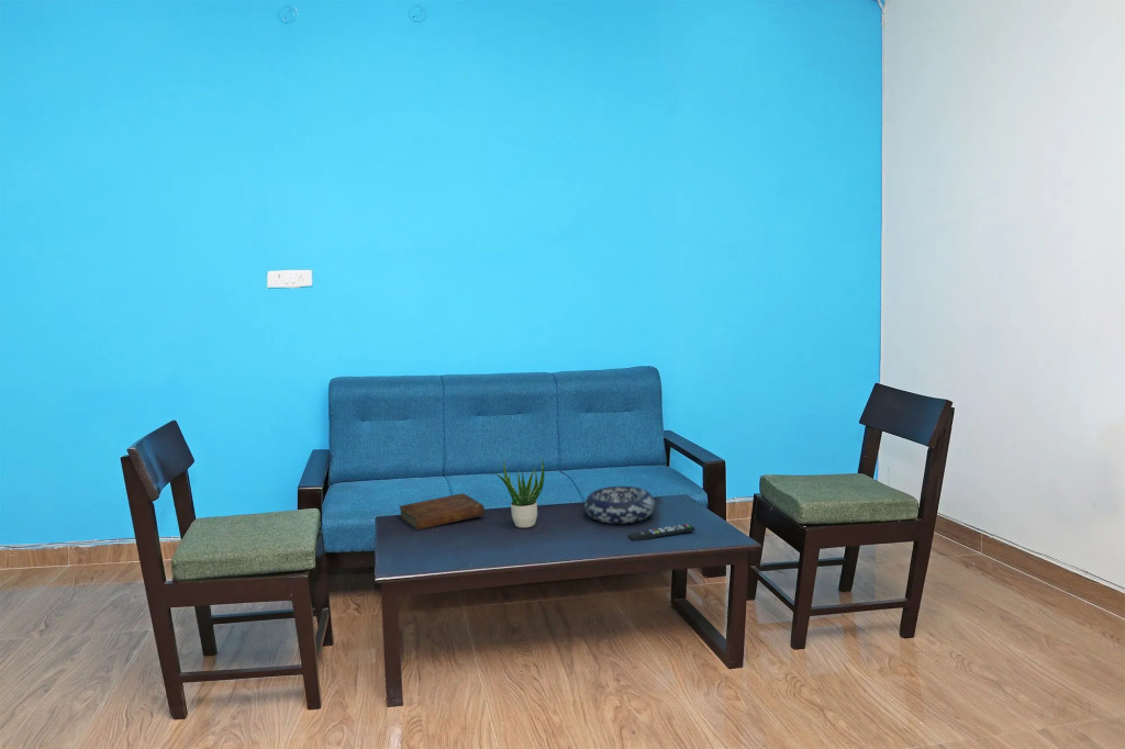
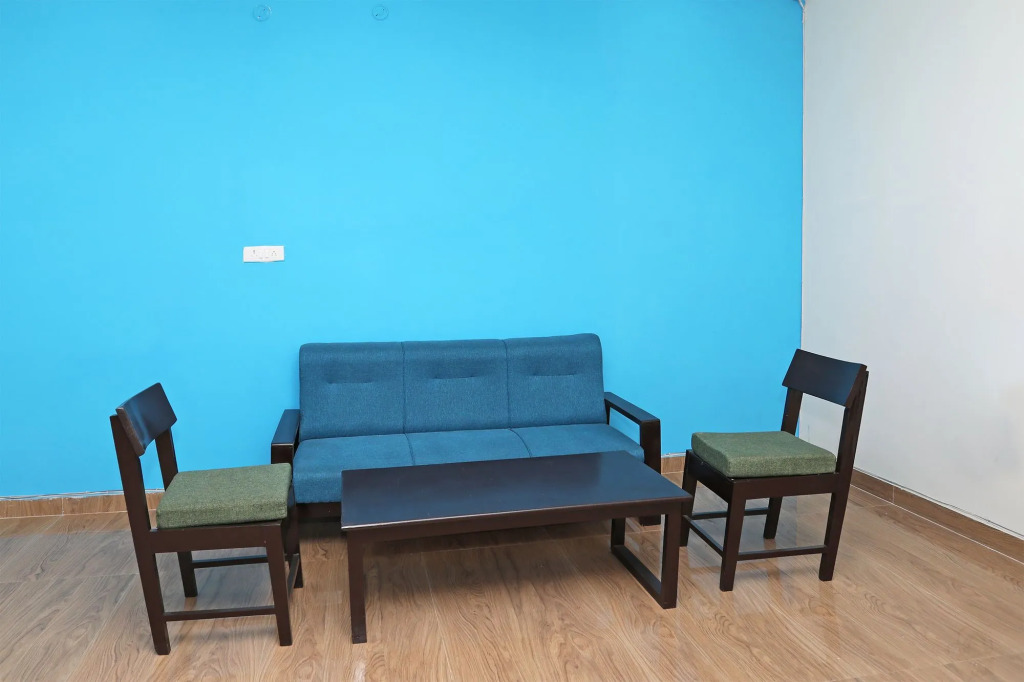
- remote control (661, 532)
- potted plant (523, 490)
- bible (441, 511)
- decorative bowl (620, 504)
